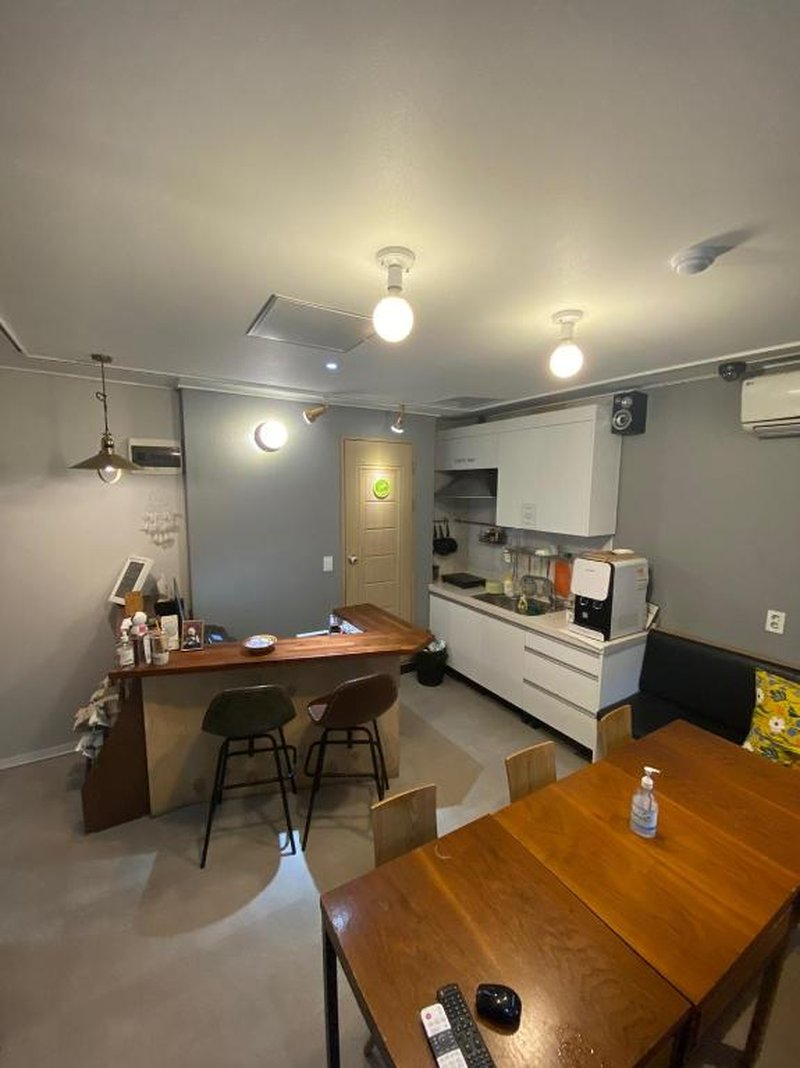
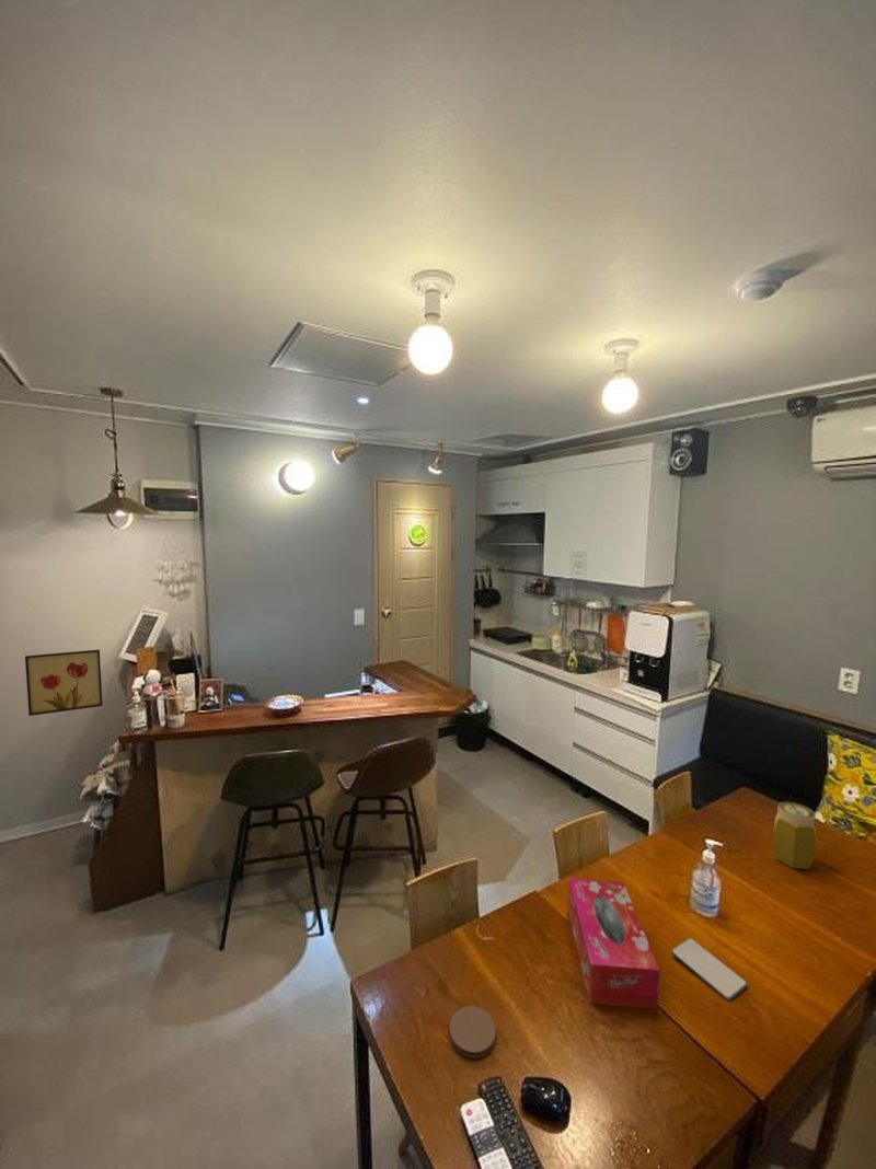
+ wall art (65, 681)
+ tissue box (608, 936)
+ smartphone (707, 967)
+ coaster (472, 1030)
+ jar (794, 835)
